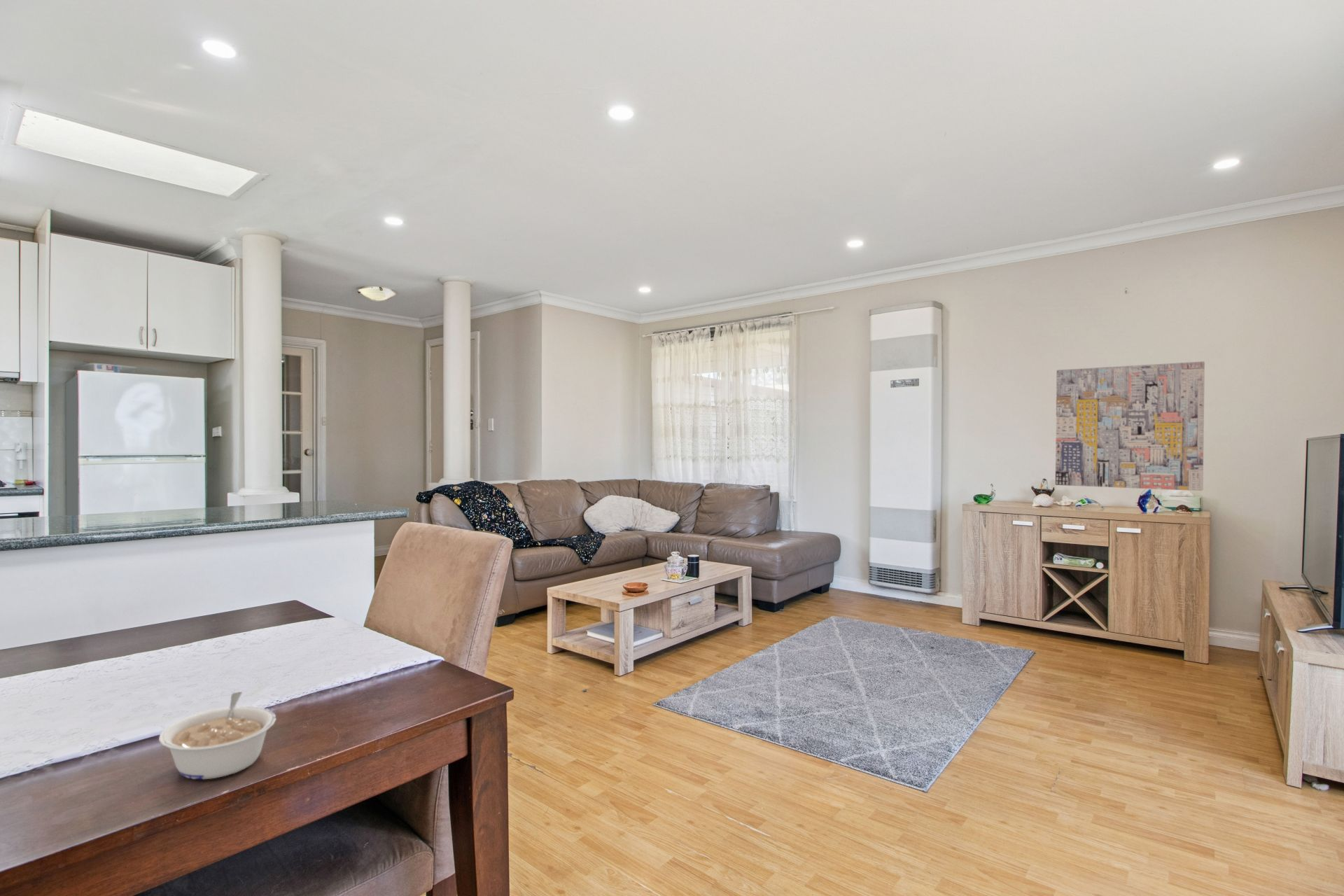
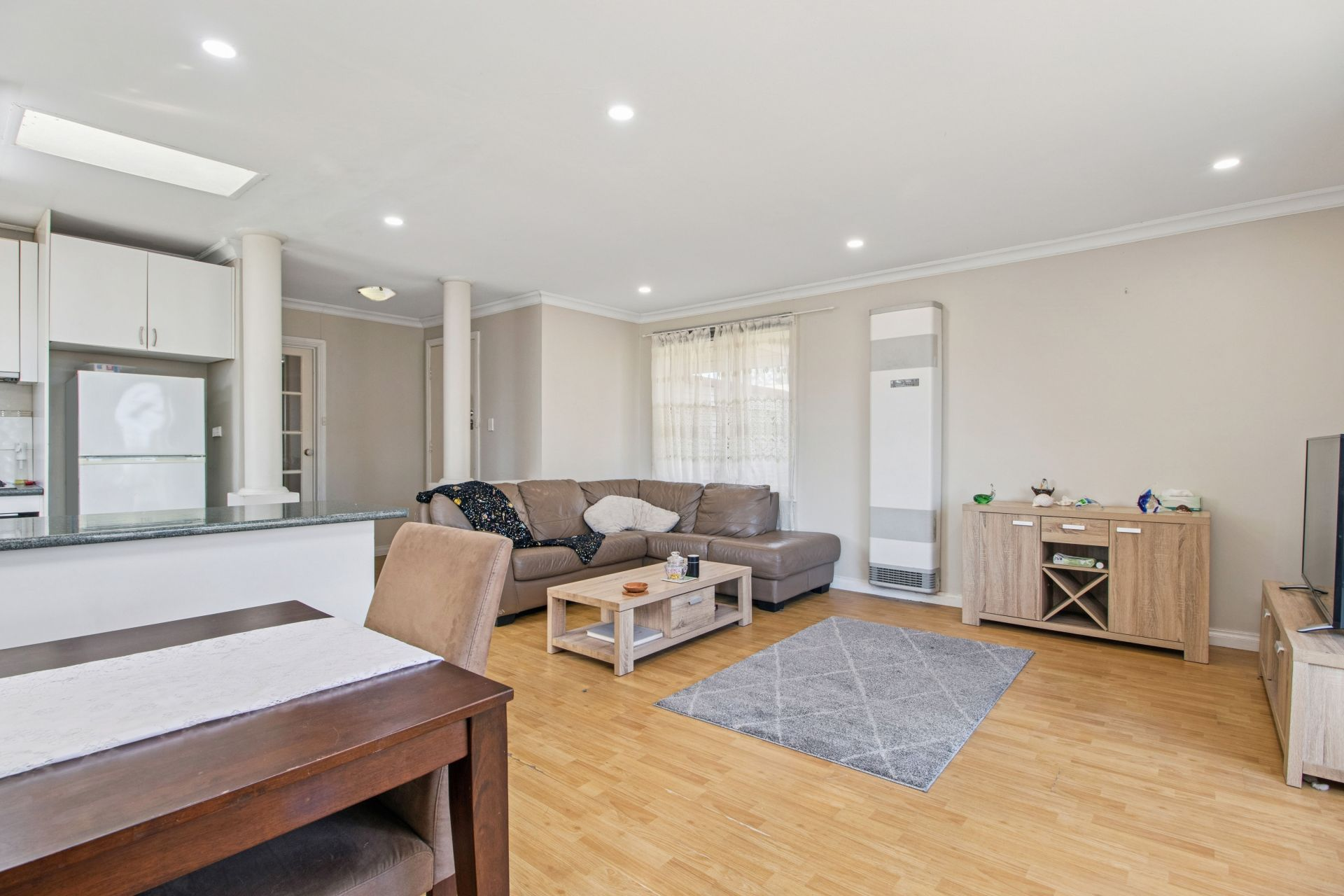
- wall art (1126, 427)
- legume (218, 739)
